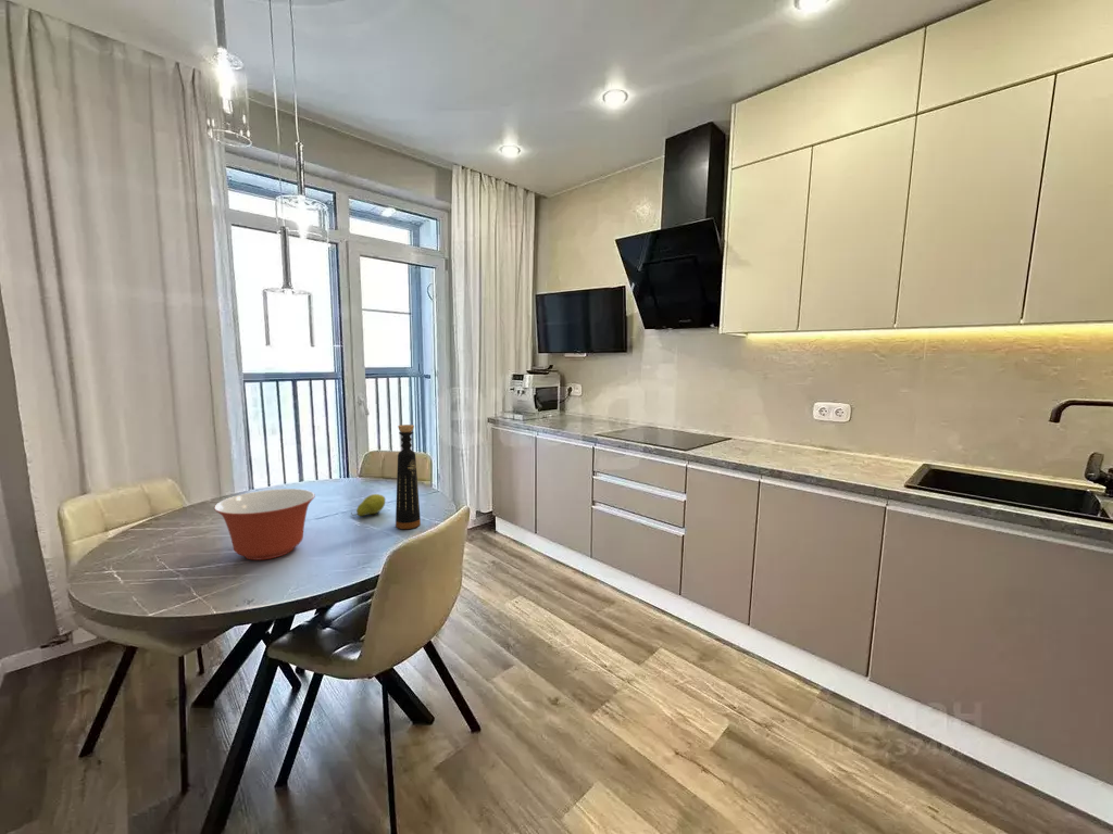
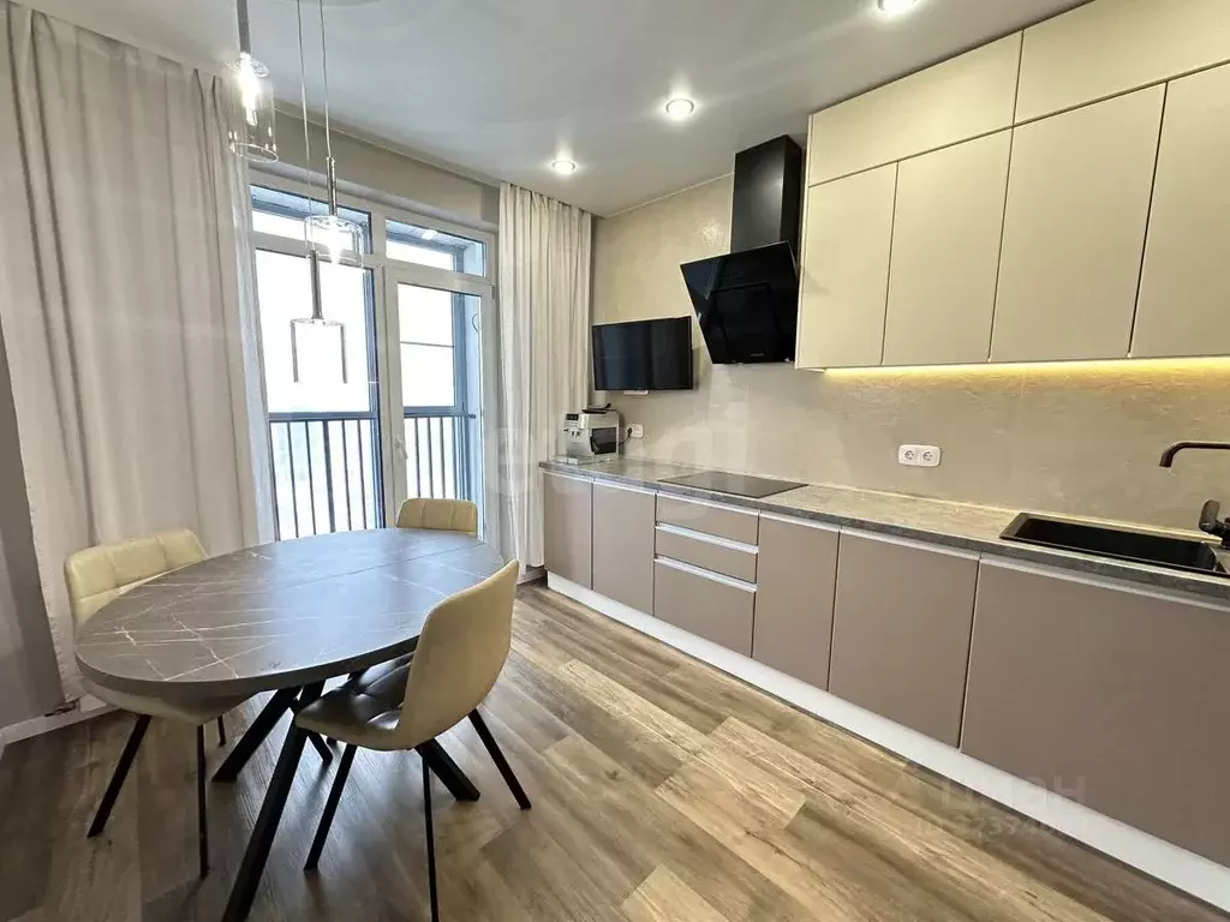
- mixing bowl (268, 526)
- bottle (407, 476)
- fruit (368, 504)
